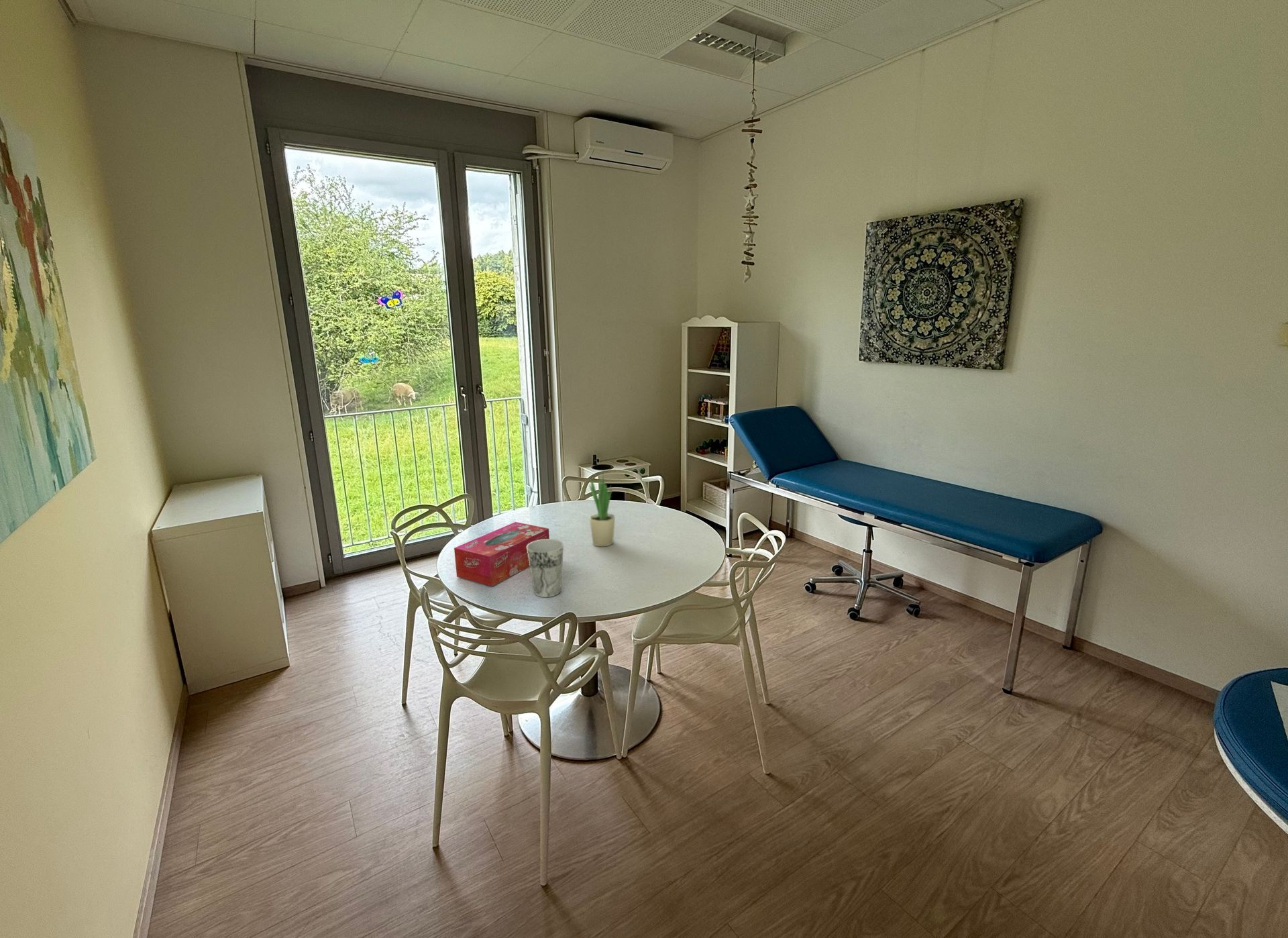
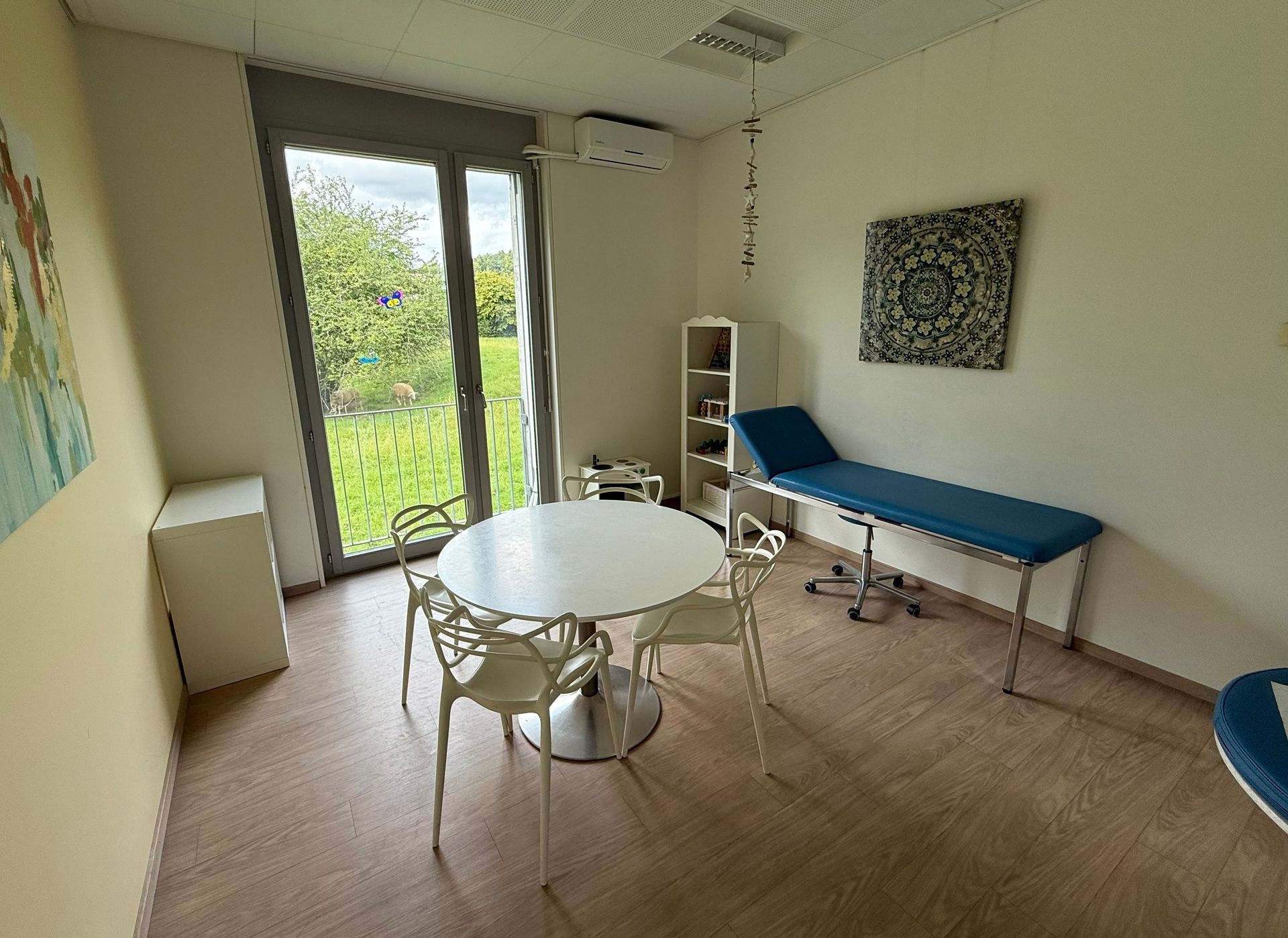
- potted plant (600, 506)
- tissue box (504, 552)
- cup (546, 568)
